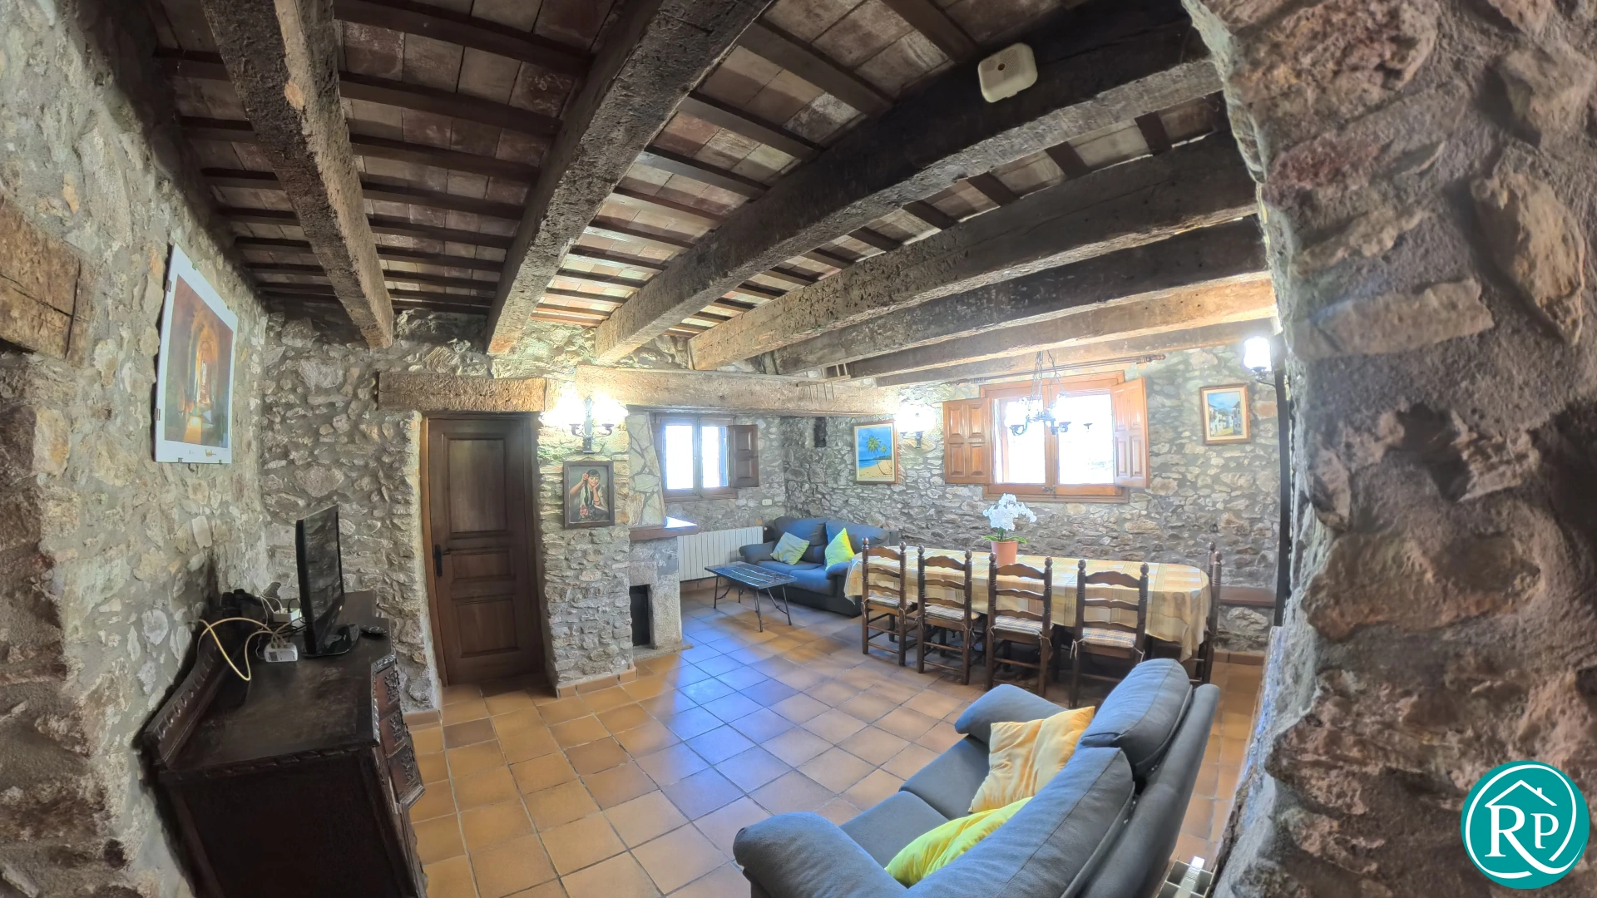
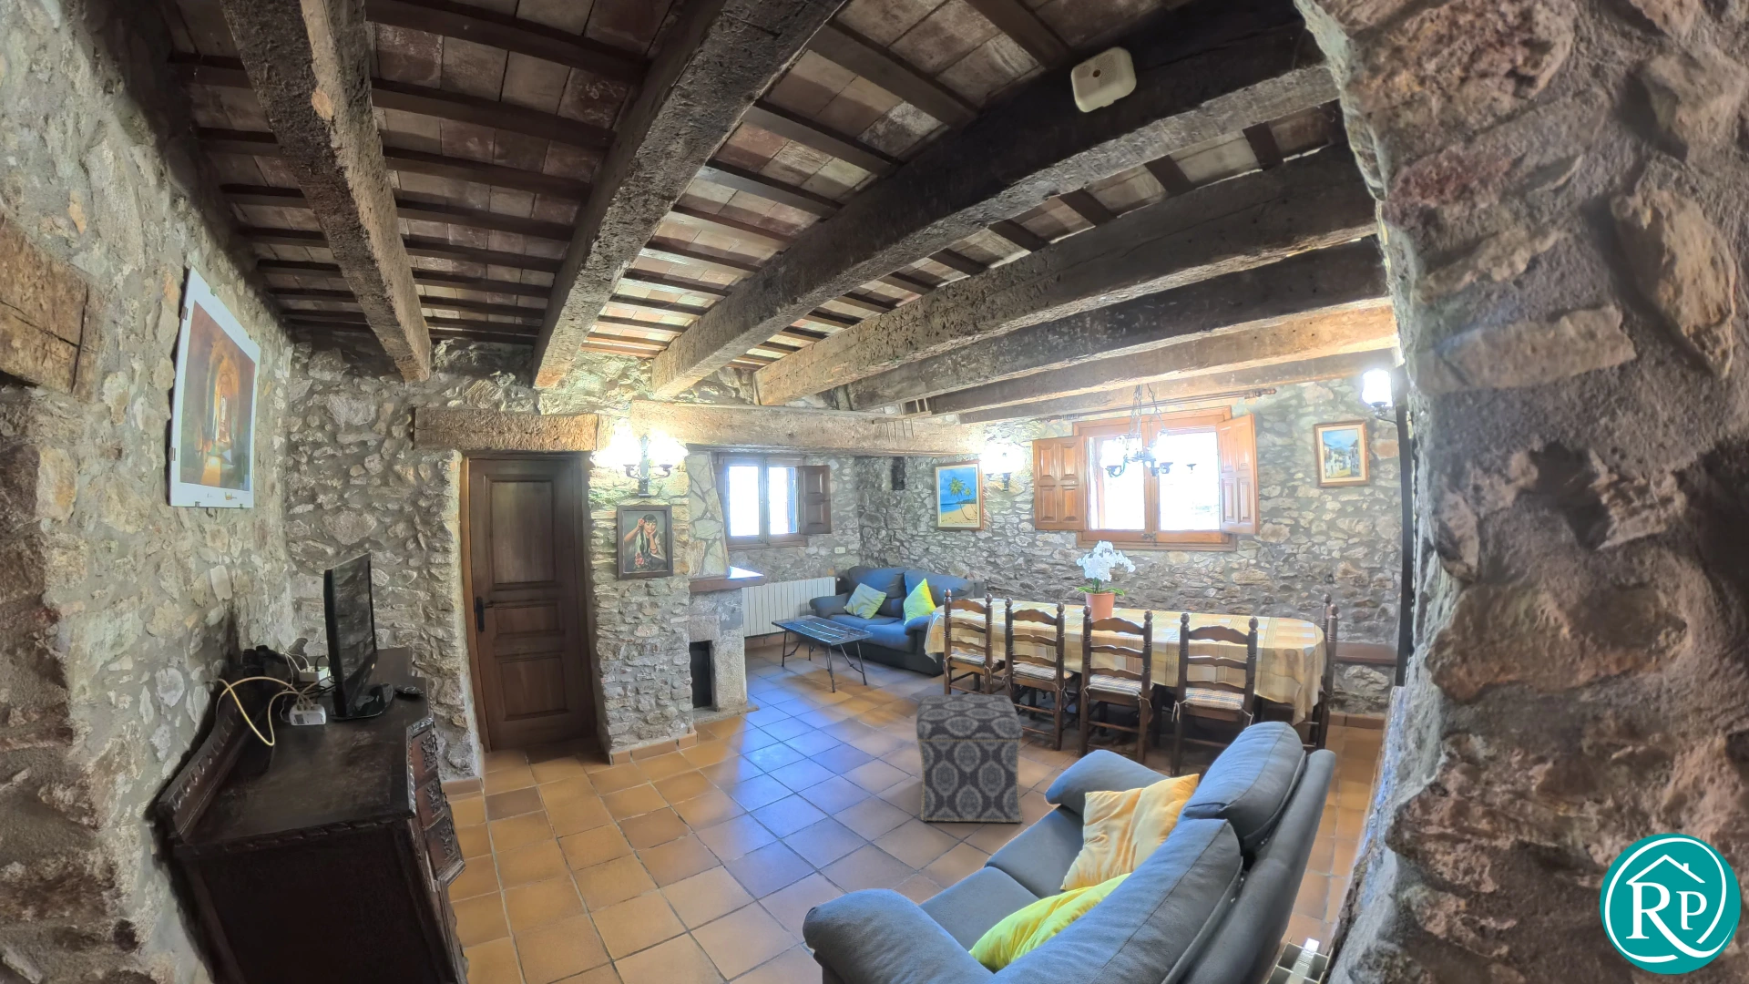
+ ottoman (967, 752)
